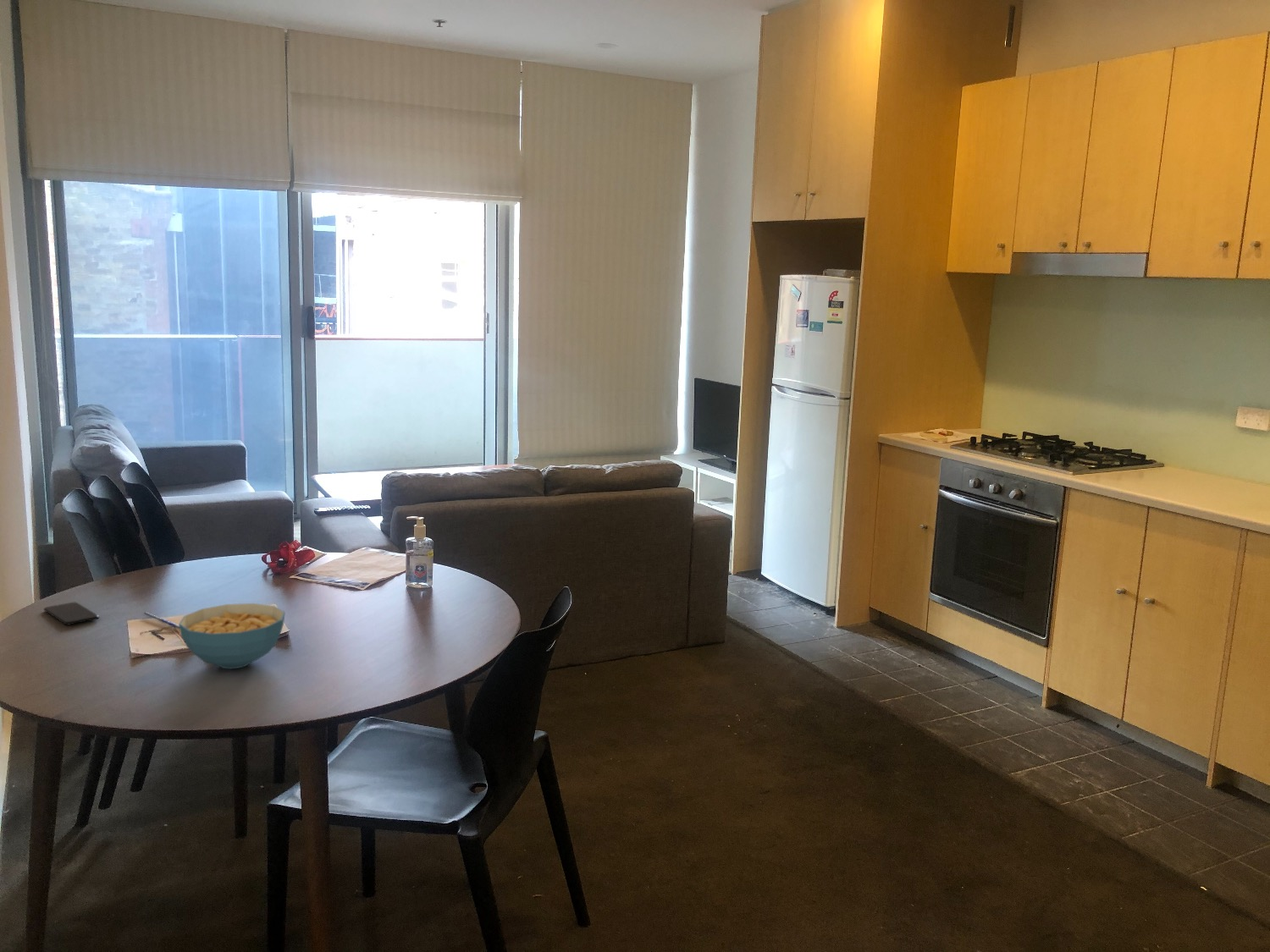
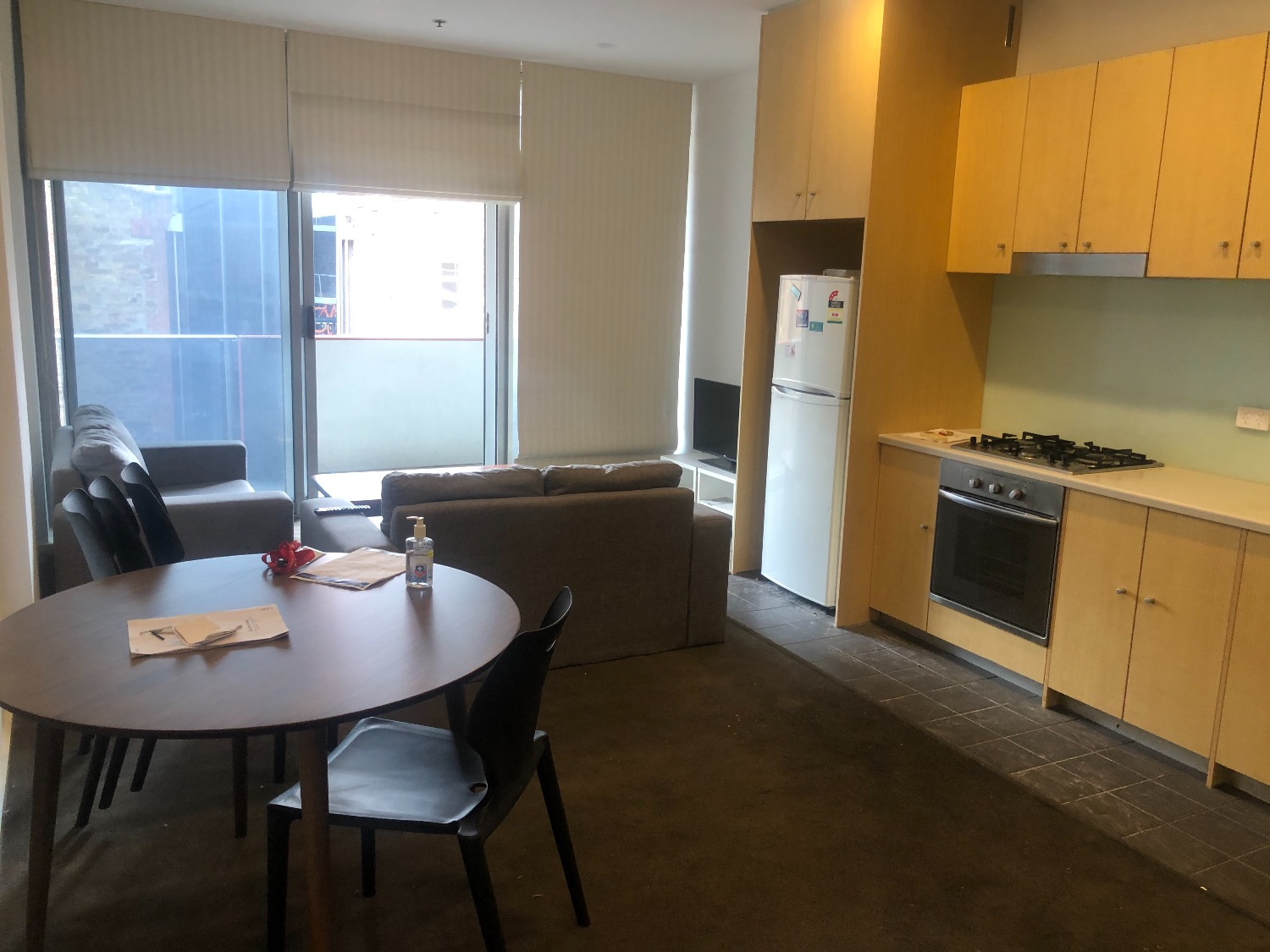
- smartphone (71, 613)
- cereal bowl (234, 641)
- pen (162, 619)
